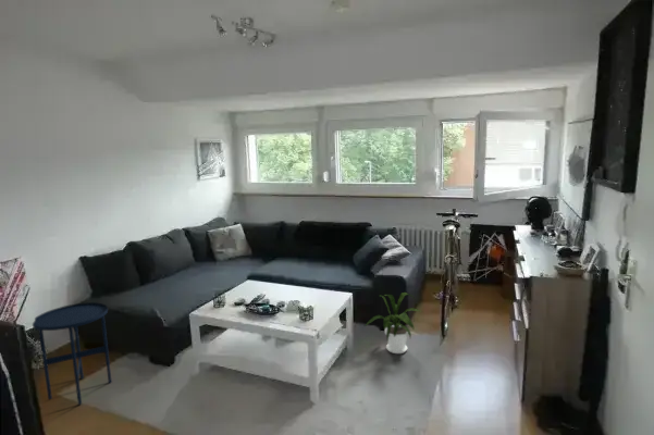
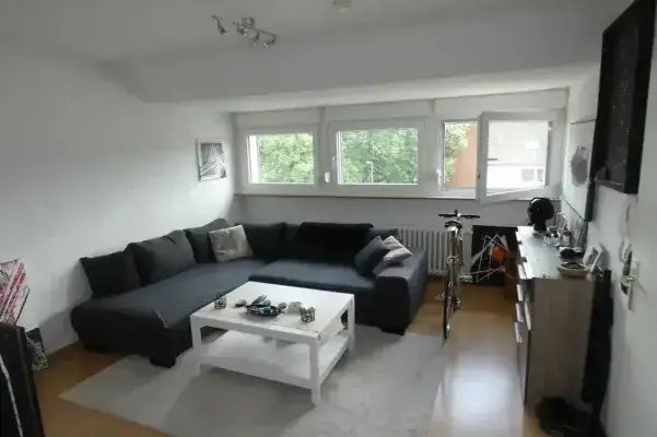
- house plant (396, 320)
- side table (76, 352)
